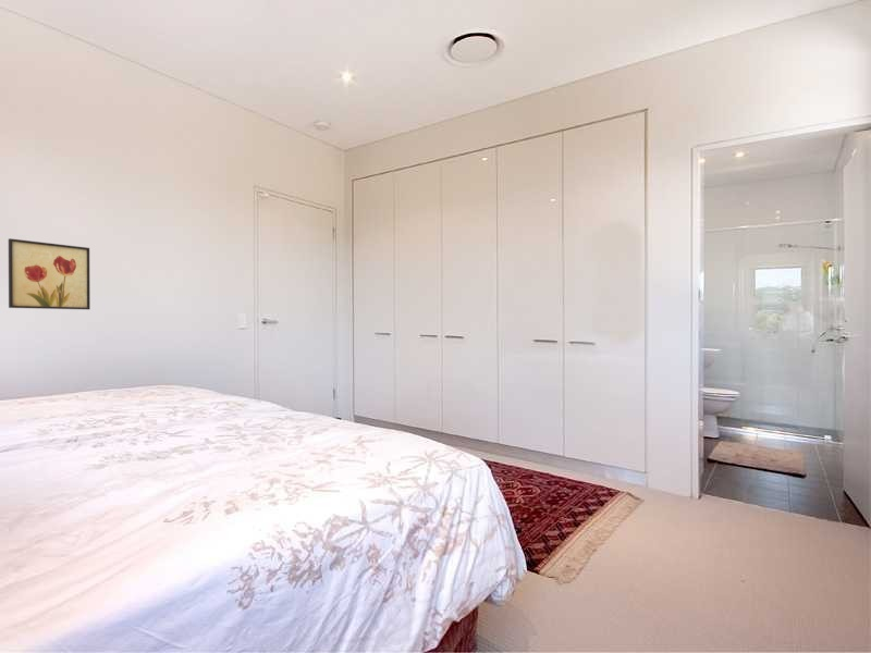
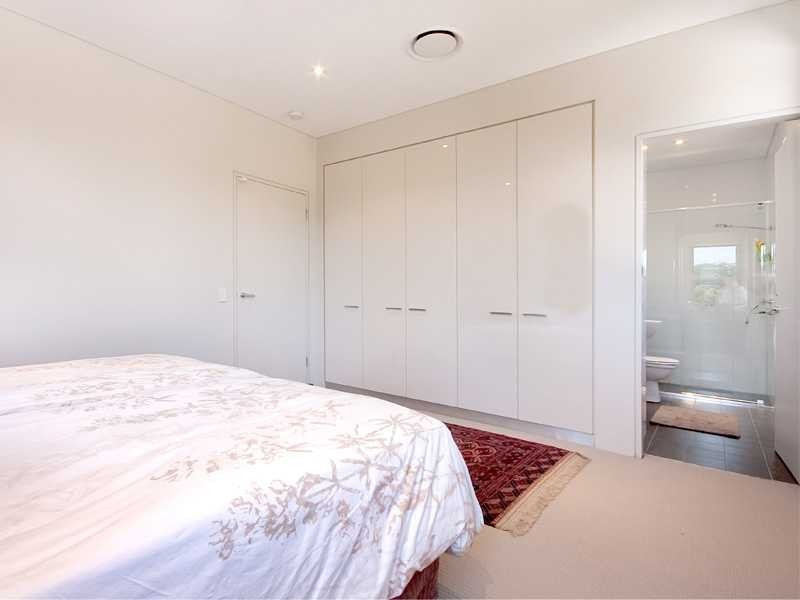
- wall art (50, 275)
